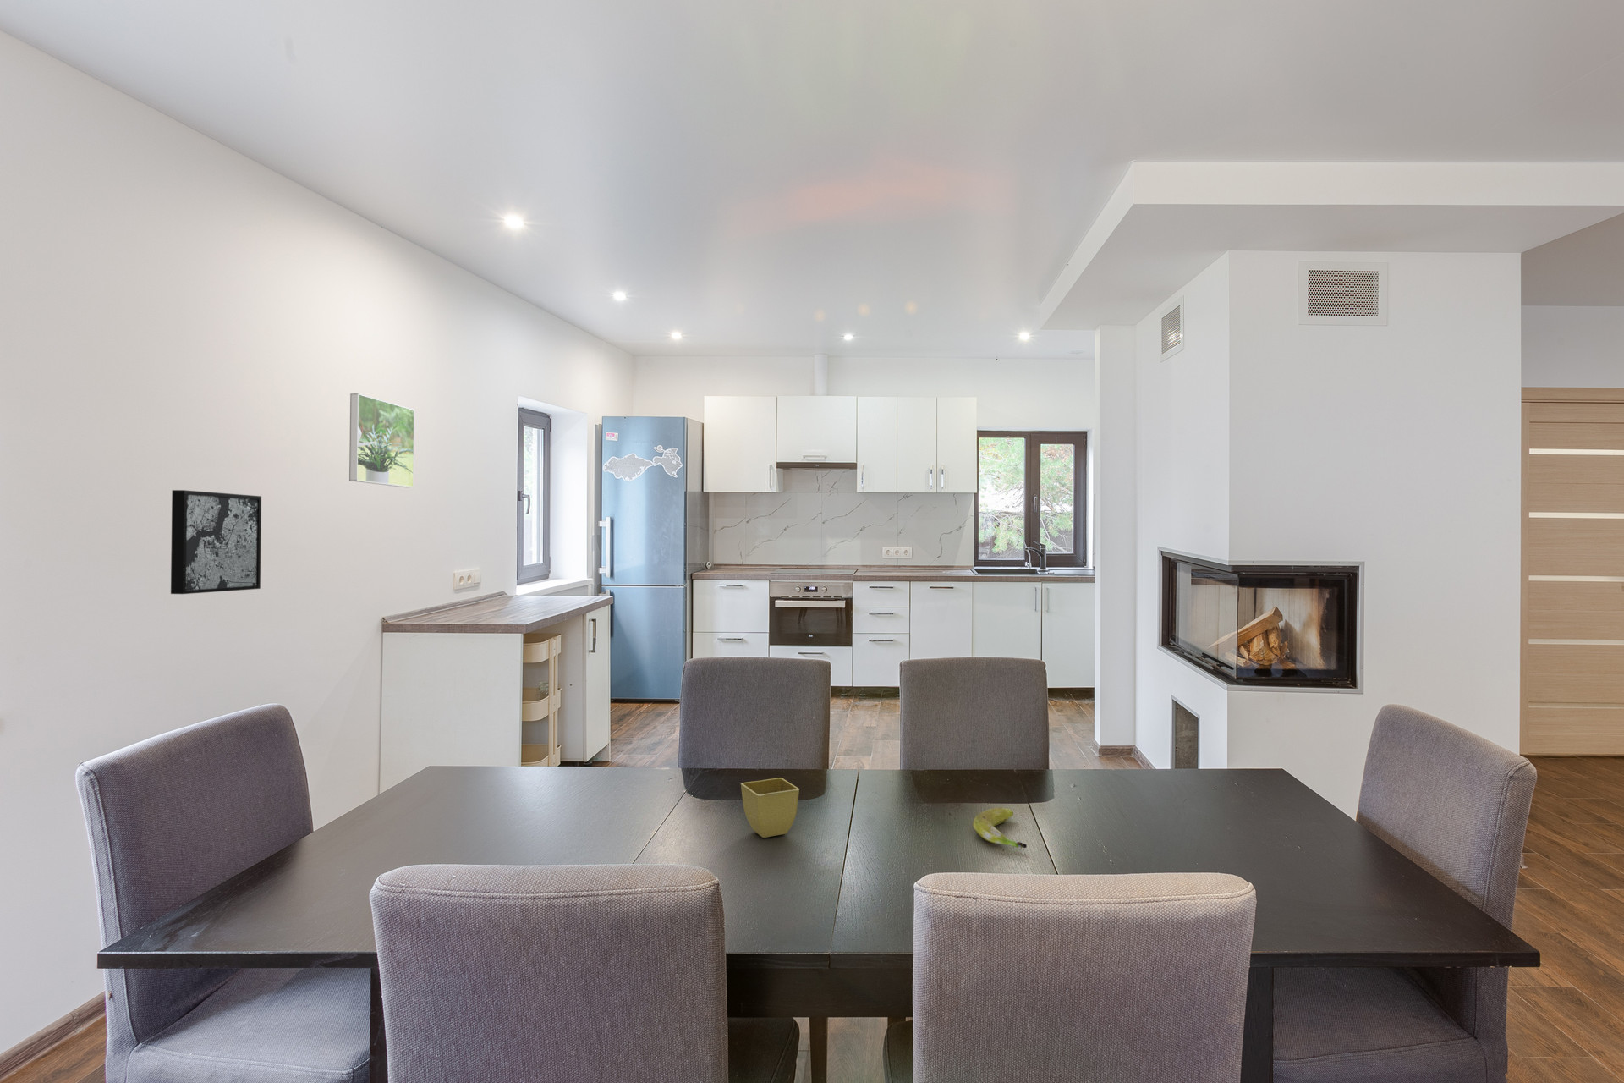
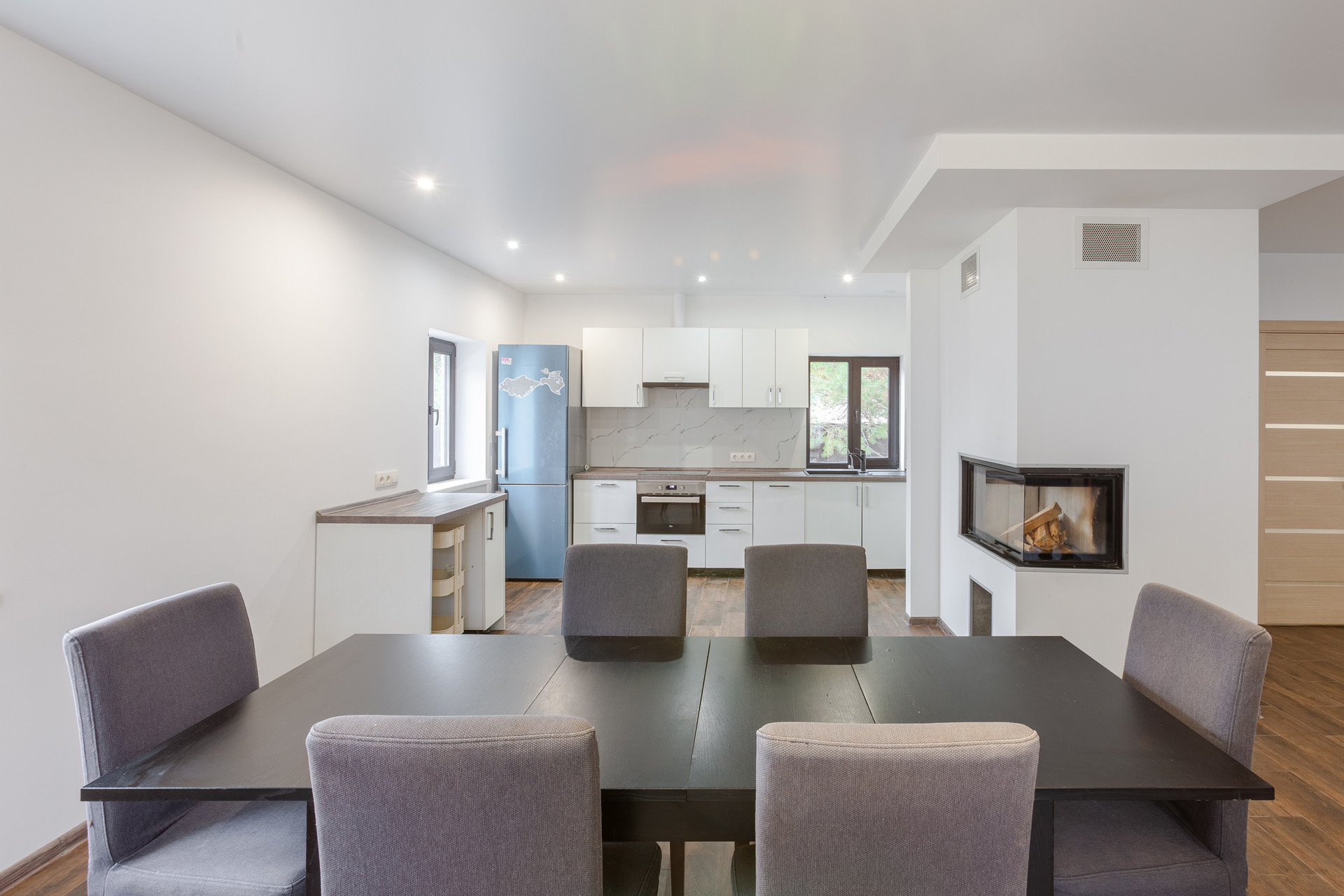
- banana (997, 824)
- wall art (219, 542)
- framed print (383, 442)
- flower pot (768, 809)
